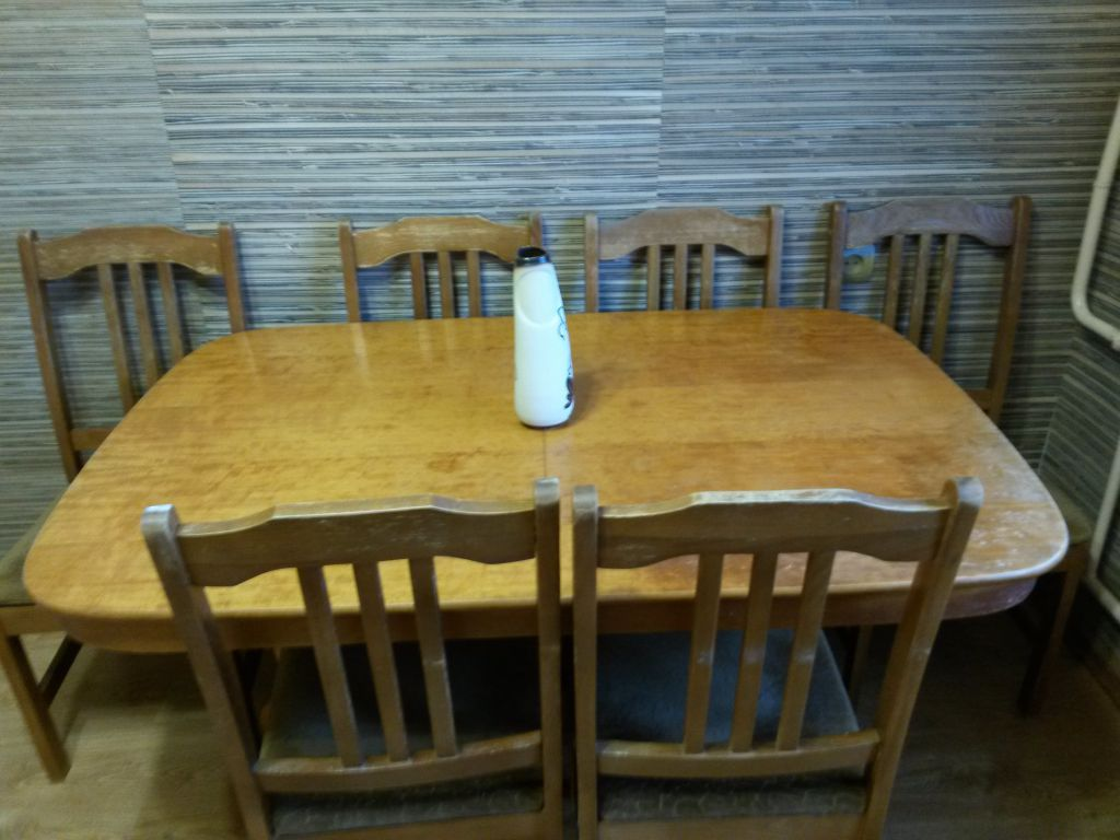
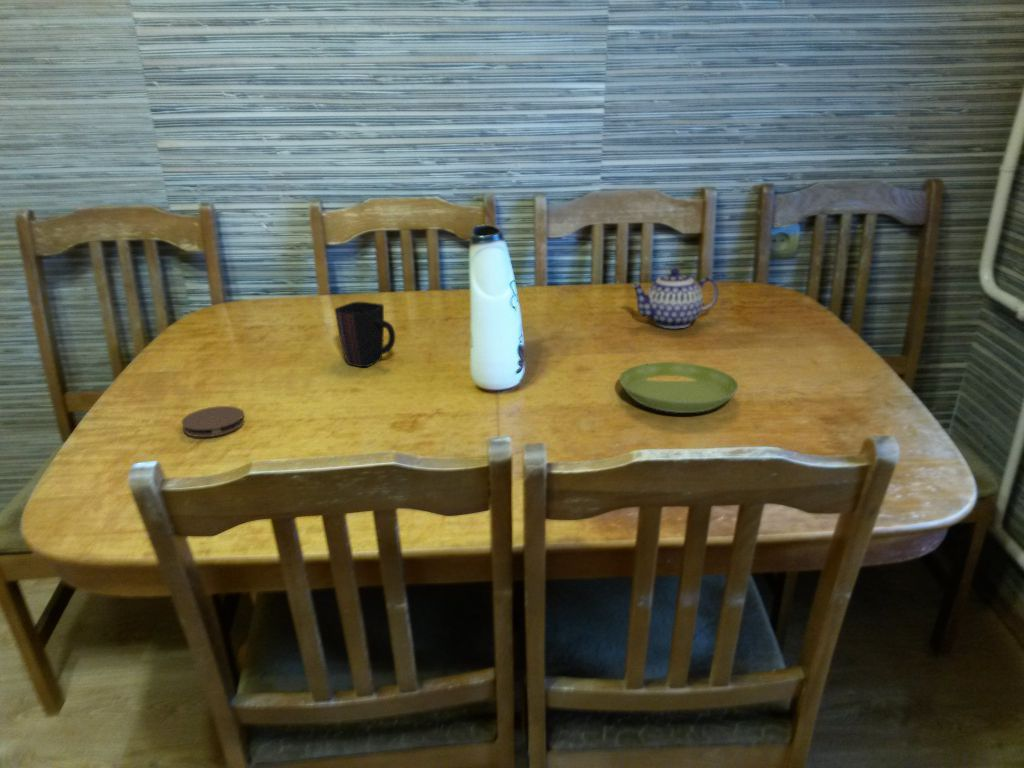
+ teapot (674, 296)
+ saucer (677, 388)
+ mug (369, 335)
+ coaster (213, 421)
